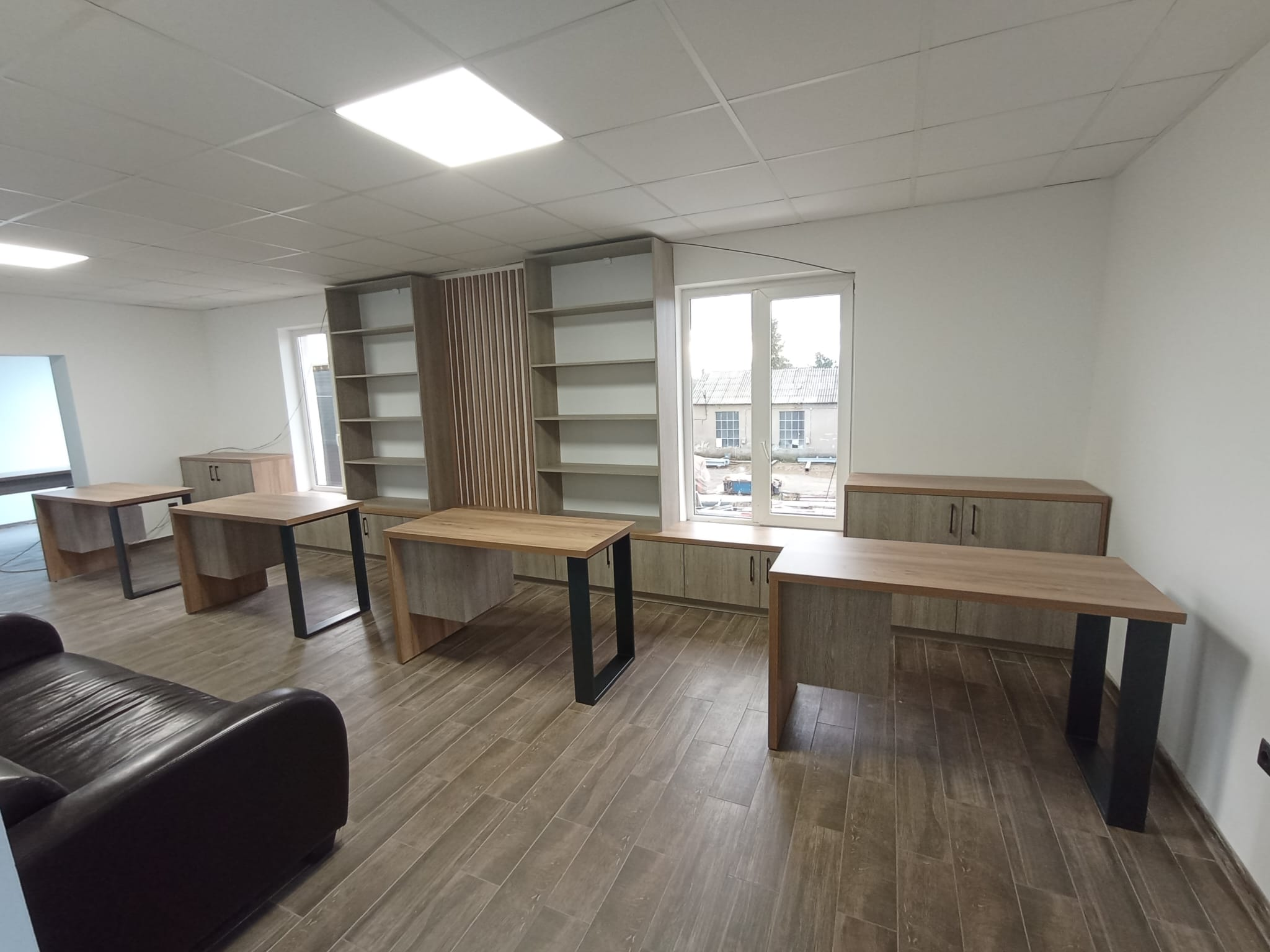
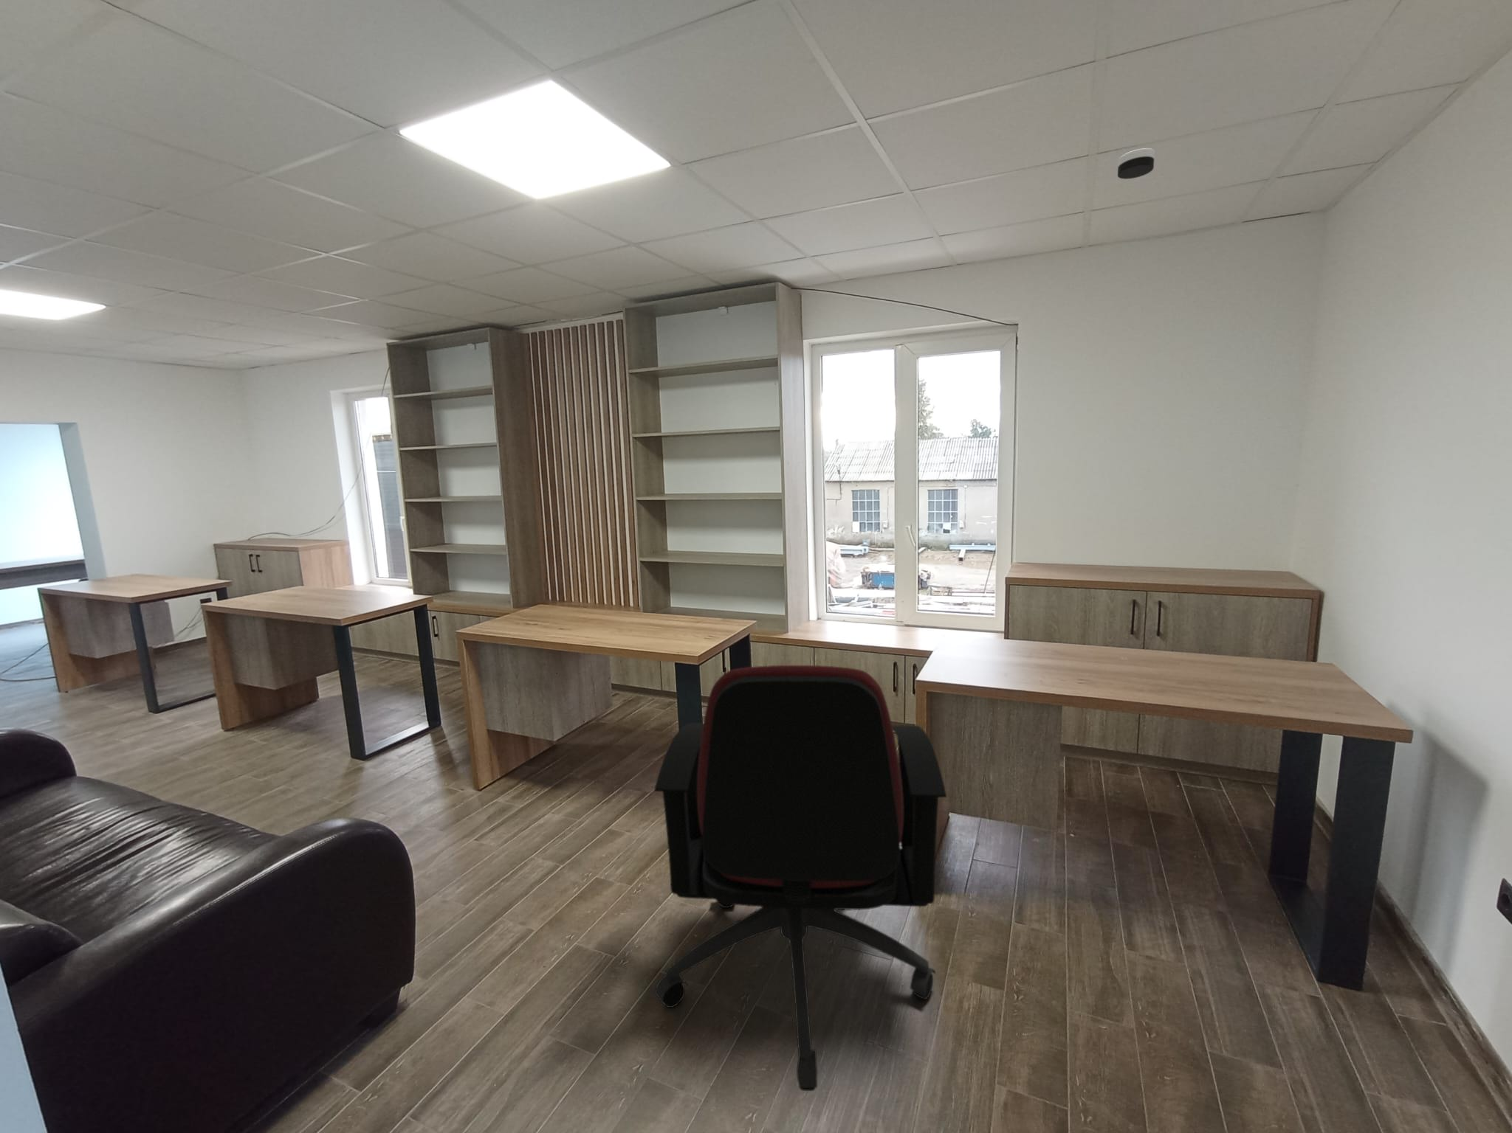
+ office chair (794, 808)
+ smoke detector (1136, 164)
